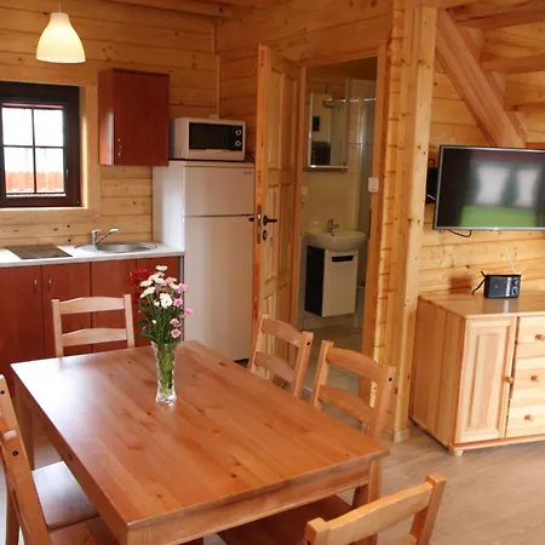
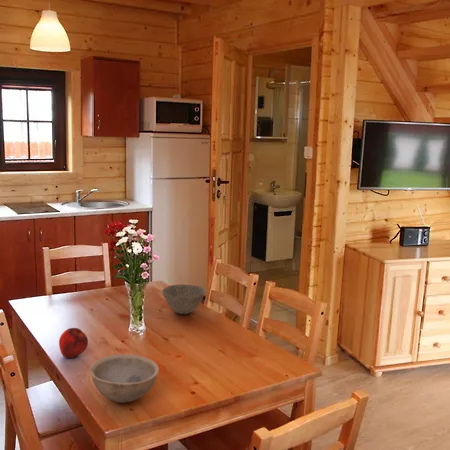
+ apple (73, 342)
+ bowl (124, 382)
+ bowl (183, 301)
